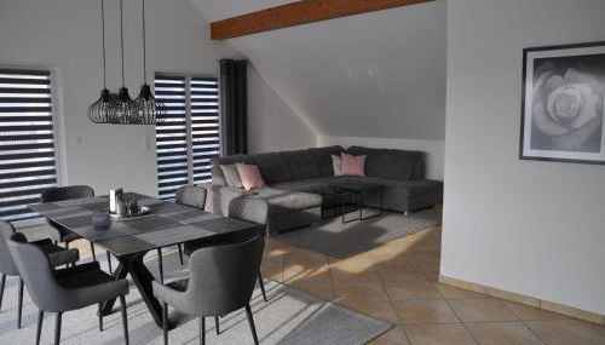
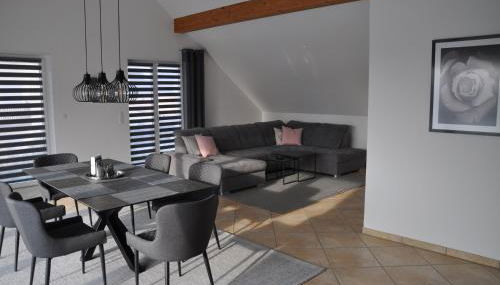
- teapot (102, 218)
